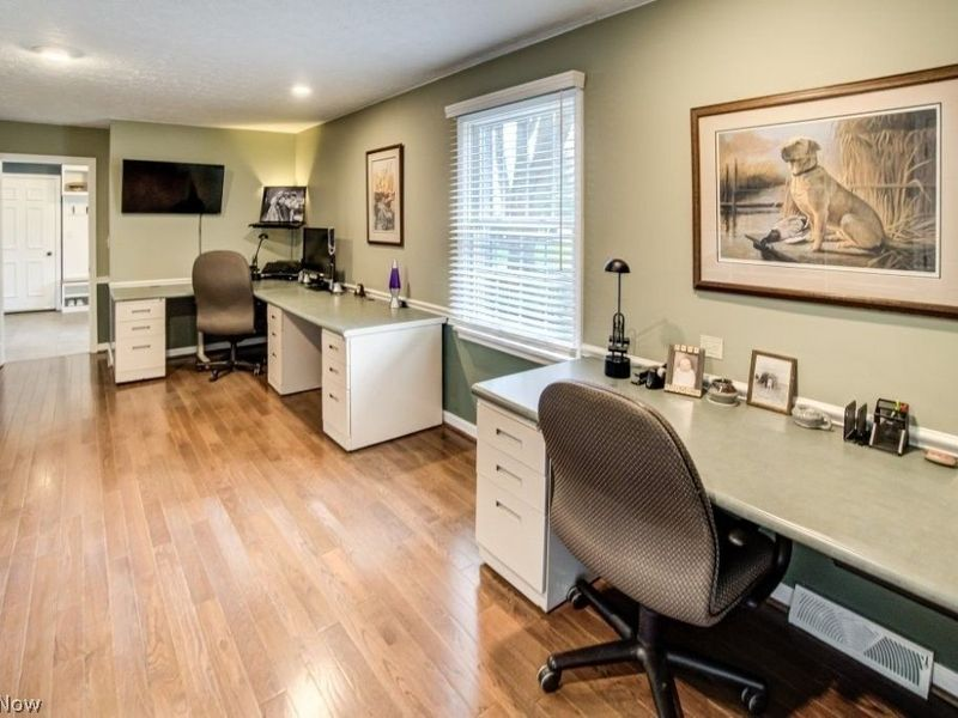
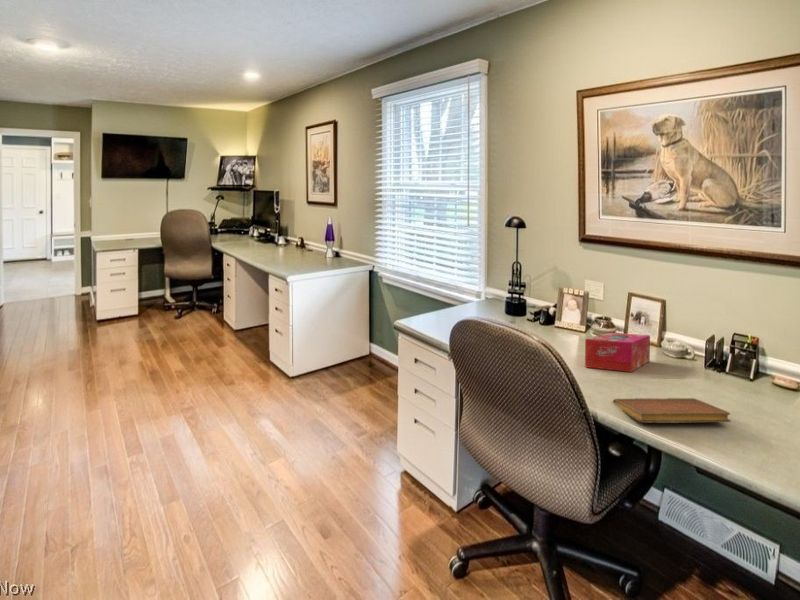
+ notebook (668, 409)
+ tissue box (618, 350)
